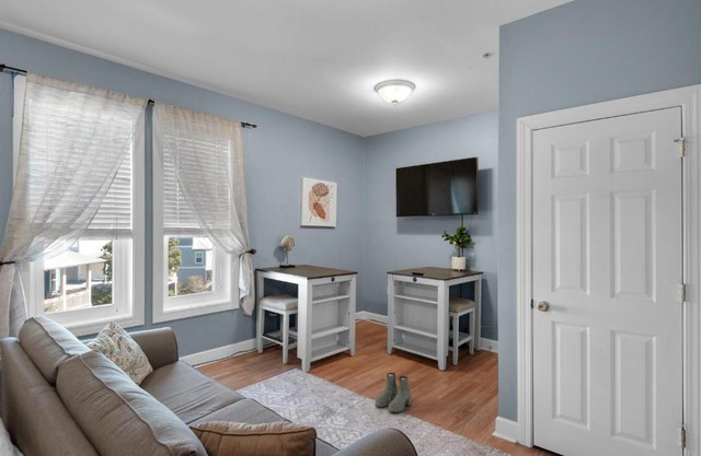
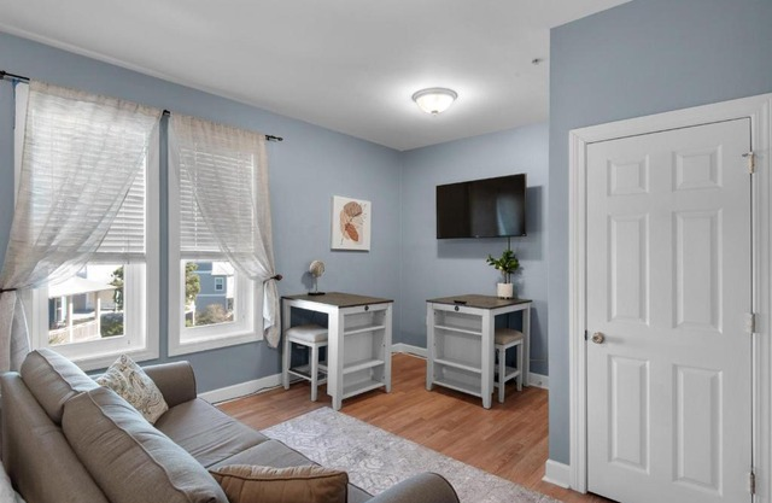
- boots (393, 390)
